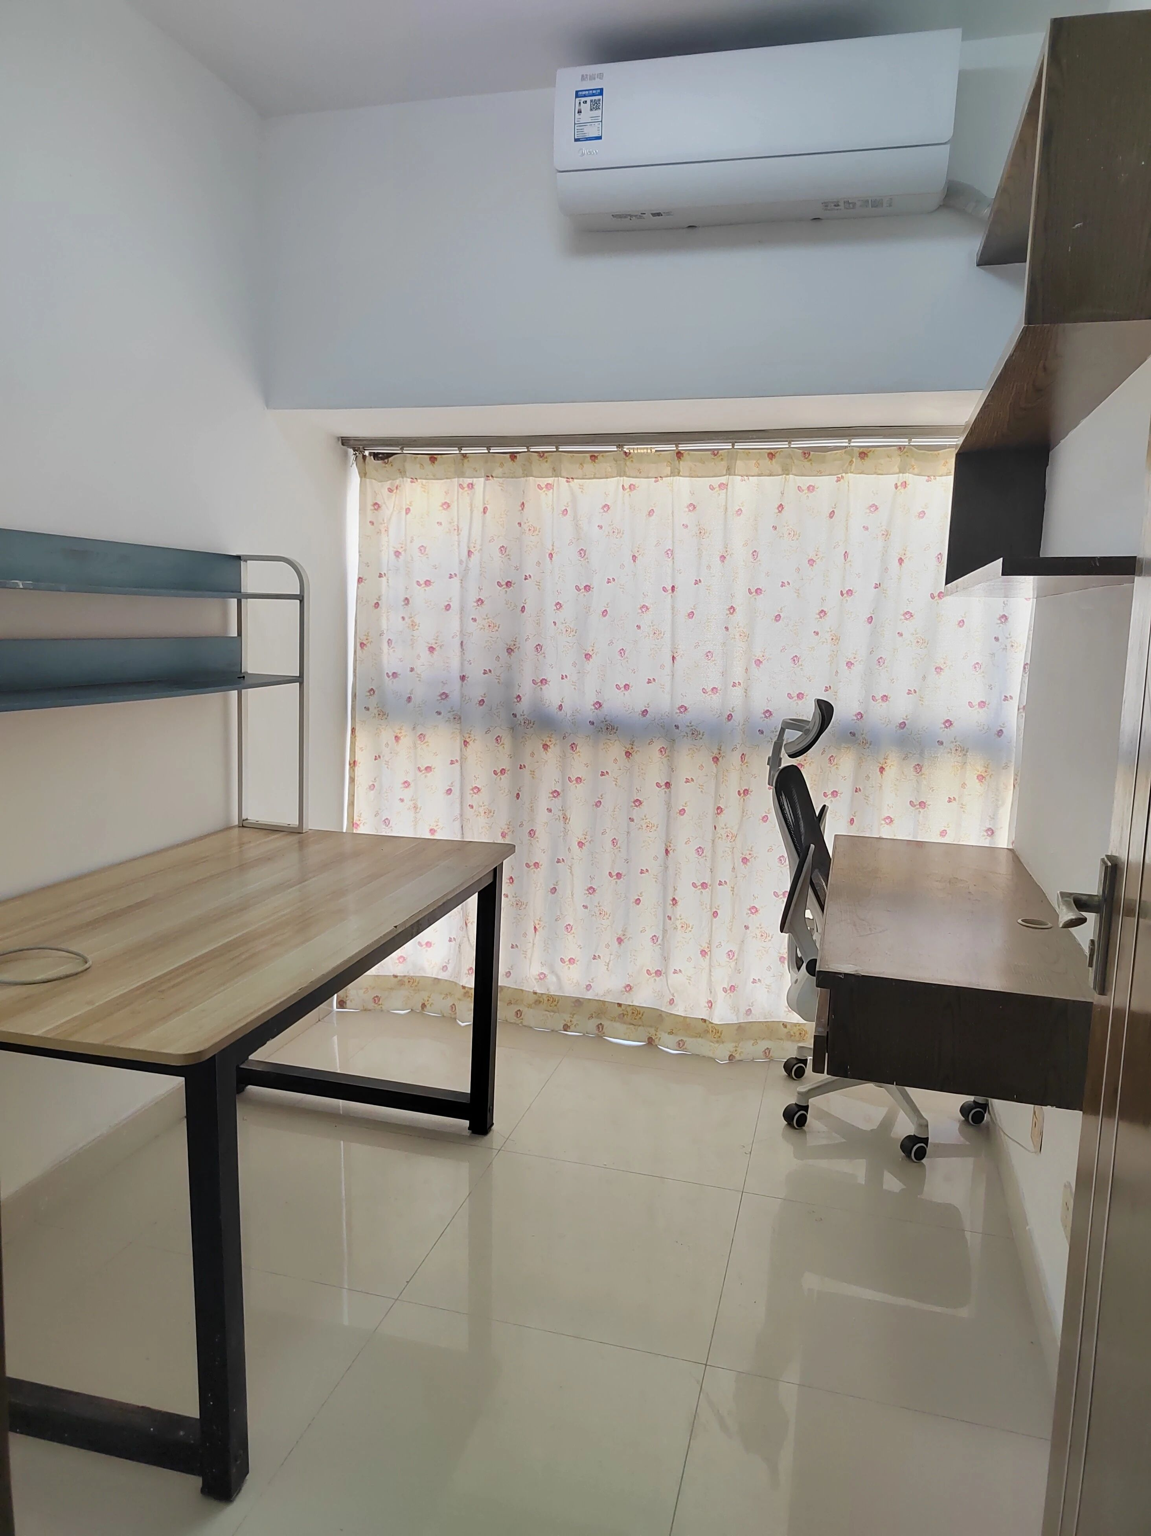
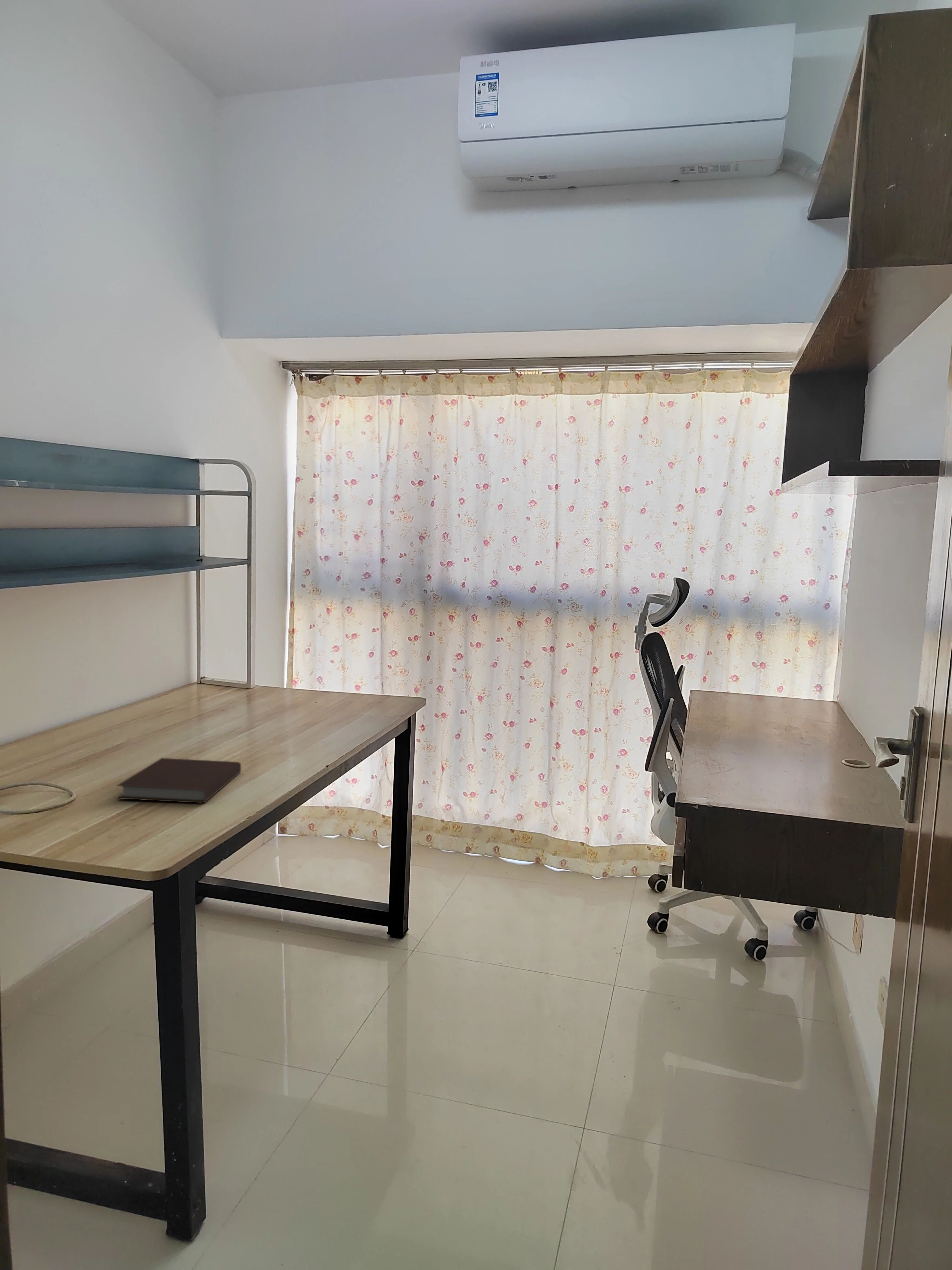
+ notebook (182, 779)
